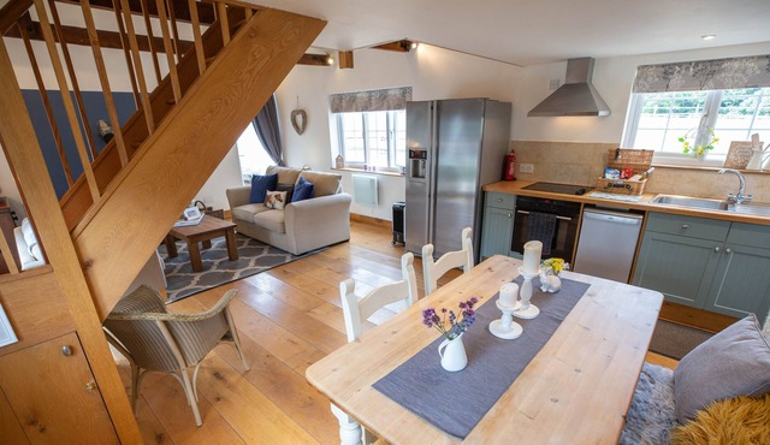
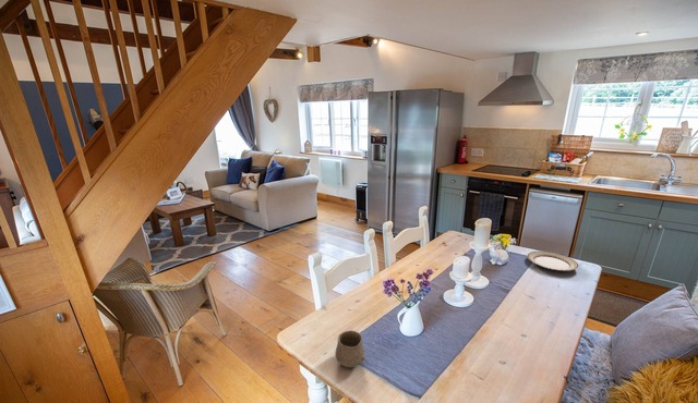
+ cup (350, 349)
+ plate (551, 261)
